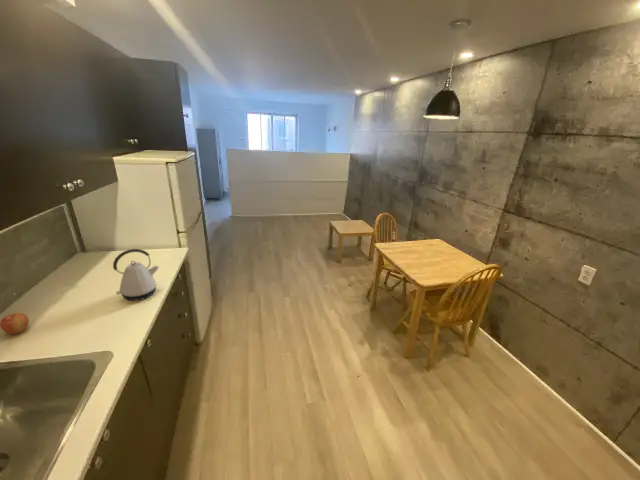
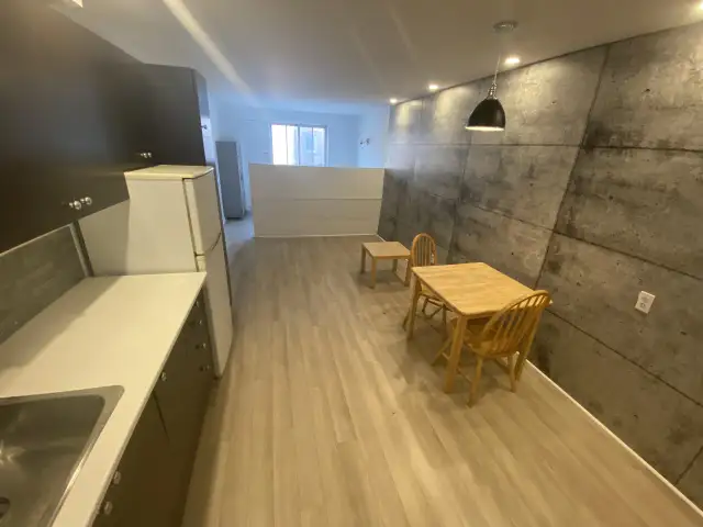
- apple (14, 323)
- kettle (137, 272)
